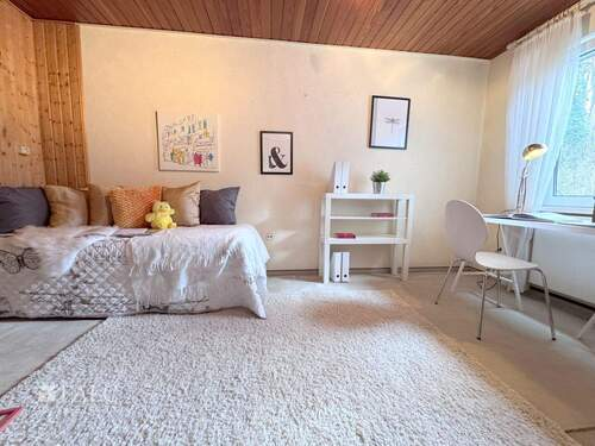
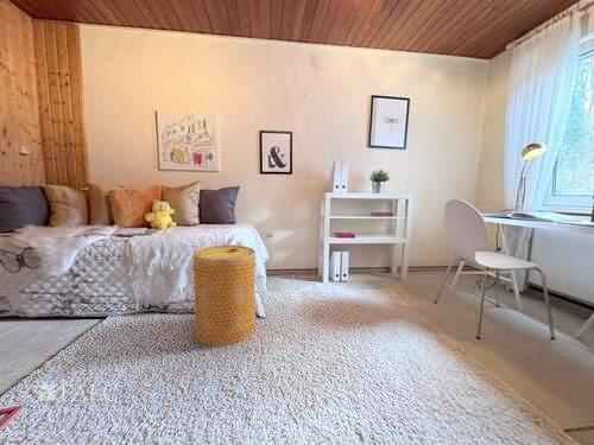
+ basket (225, 291)
